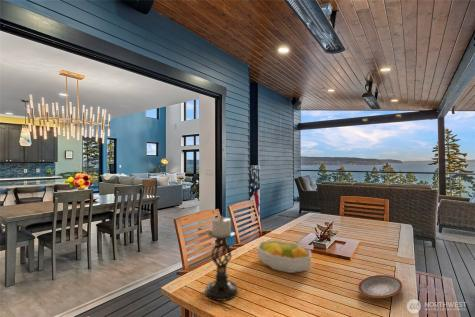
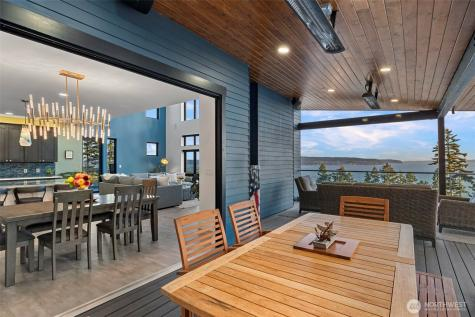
- candle holder (221, 254)
- fruit bowl (283, 253)
- plate (380, 287)
